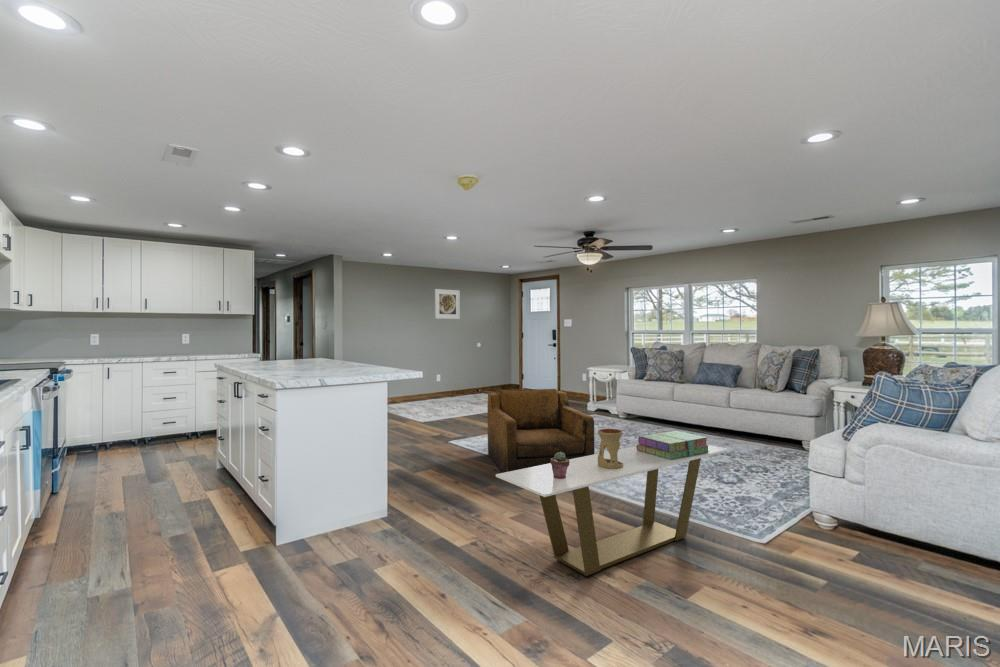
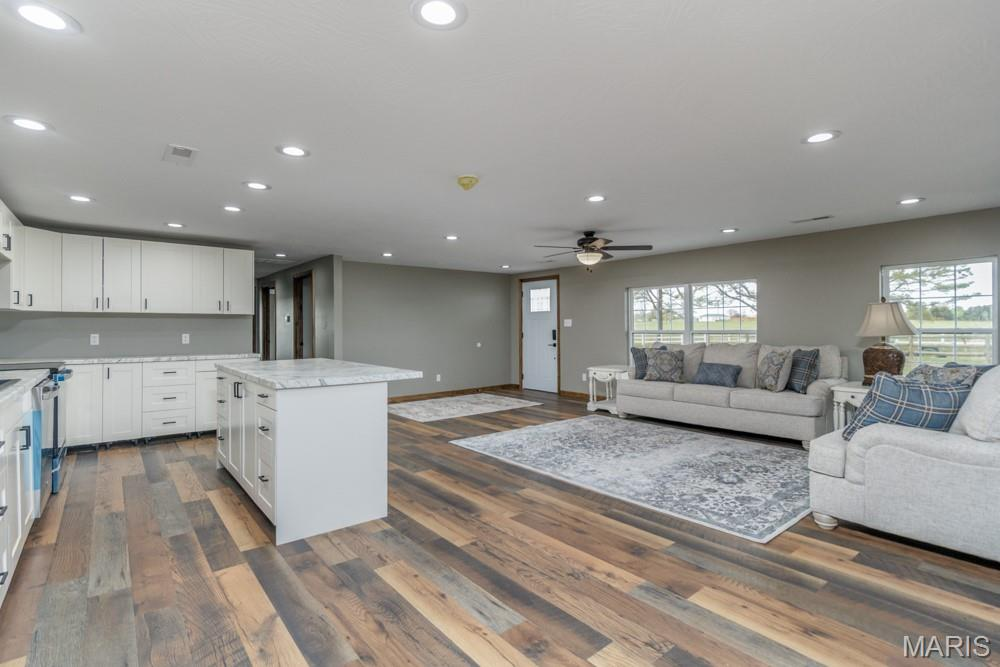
- oil burner (610, 448)
- potted succulent (559, 464)
- coffee table (644, 504)
- stack of books (672, 443)
- armchair (537, 427)
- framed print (447, 304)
